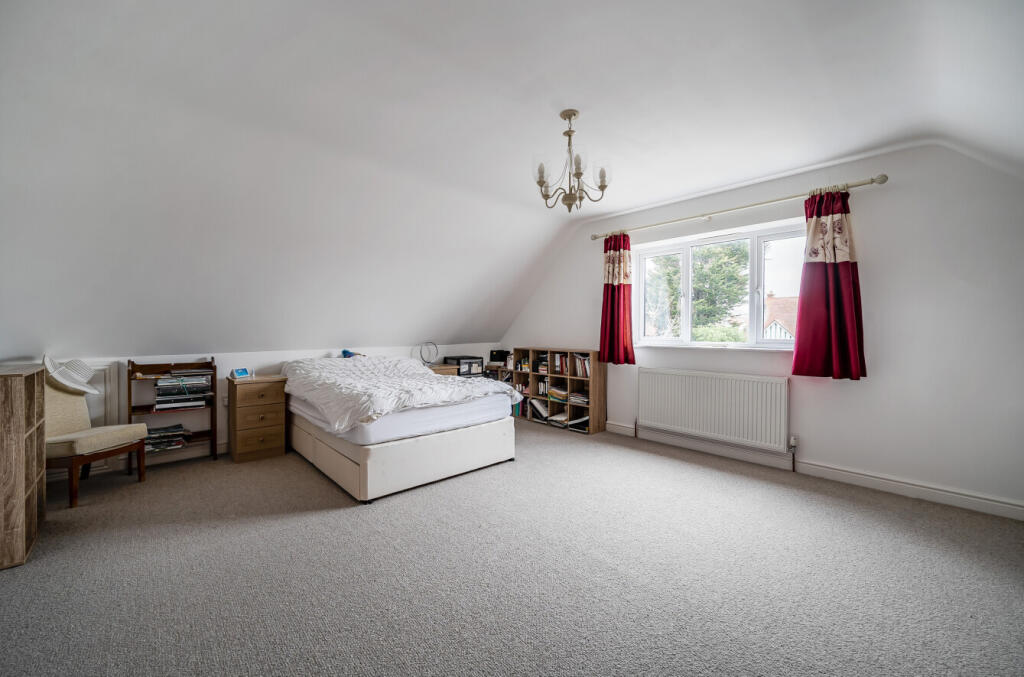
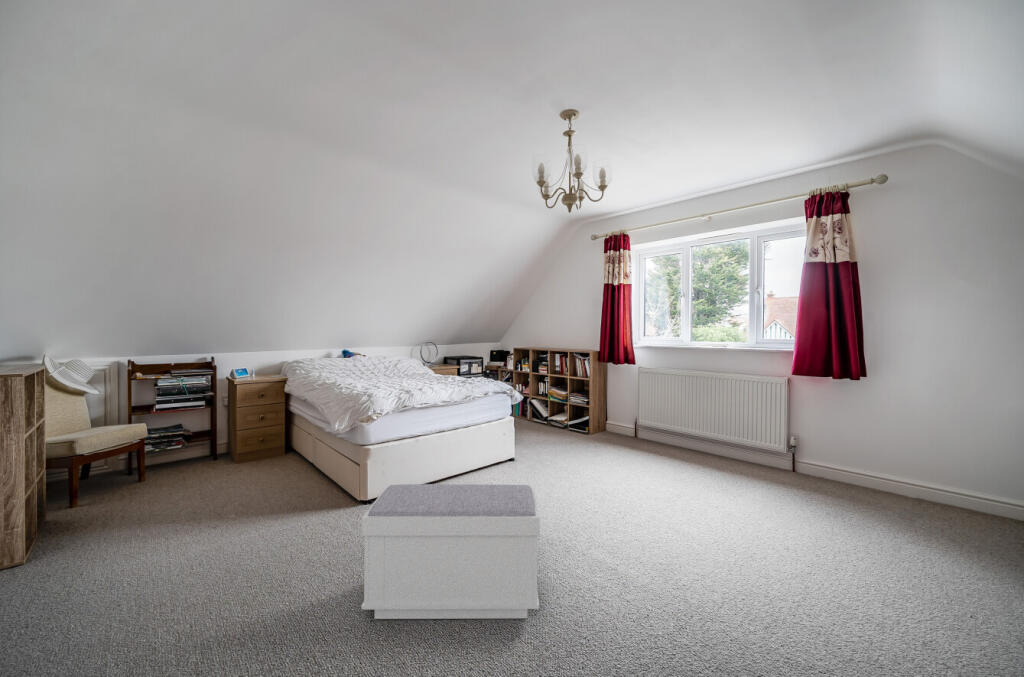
+ bench (455, 545)
